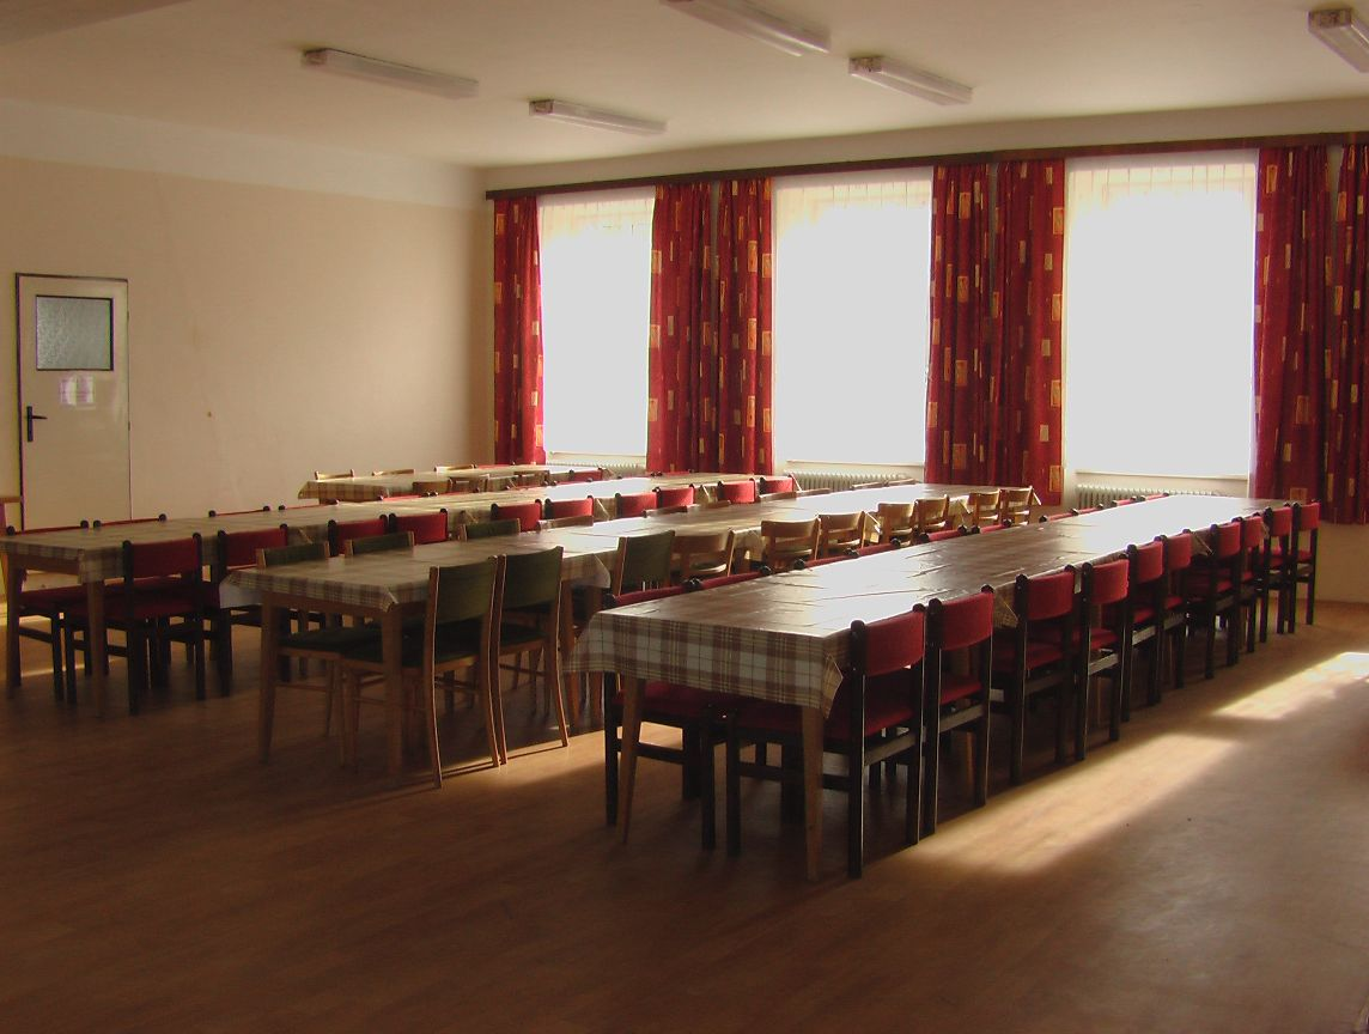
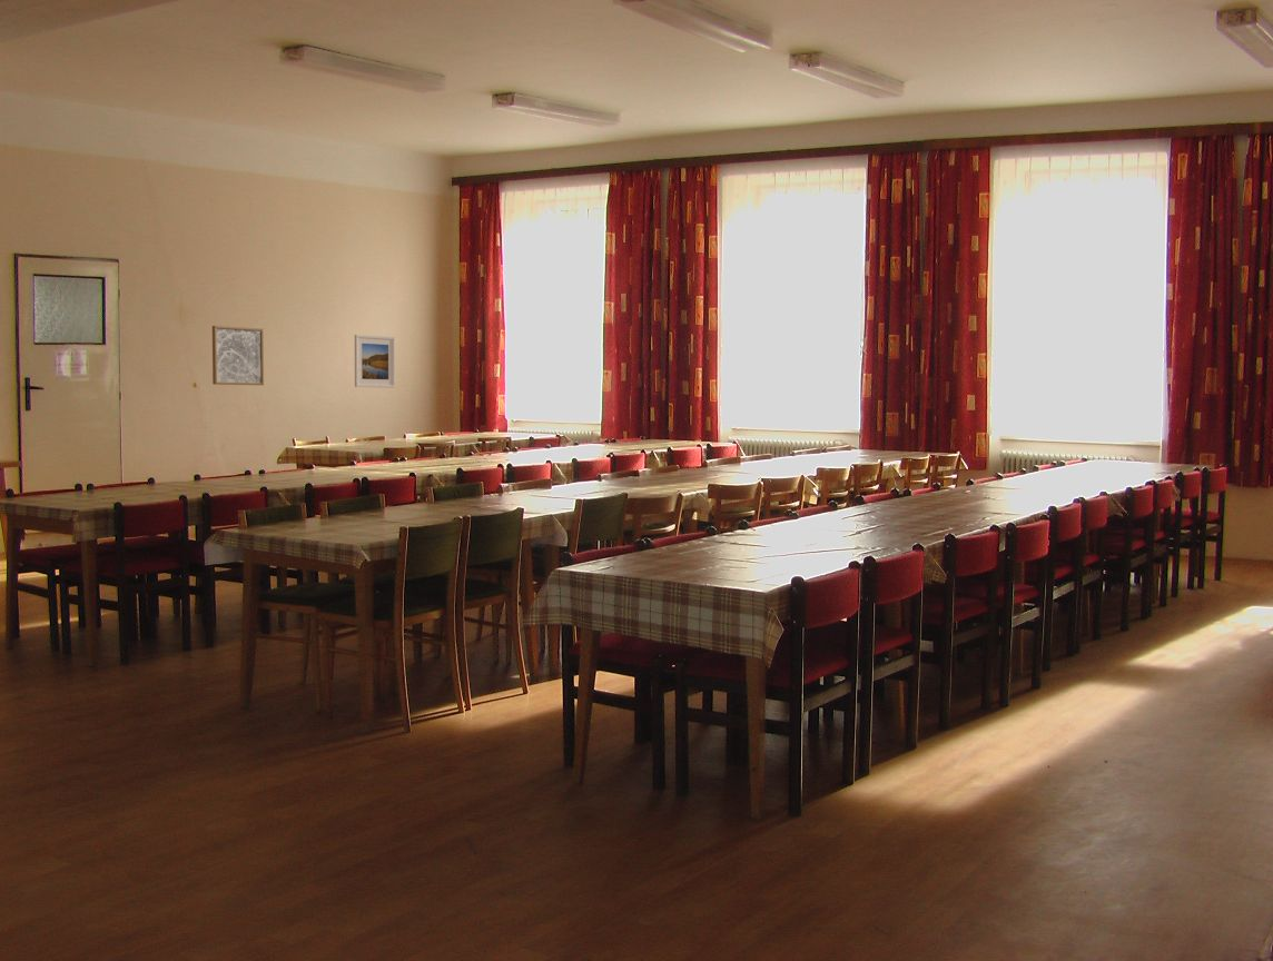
+ wall art (238, 356)
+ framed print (375, 361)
